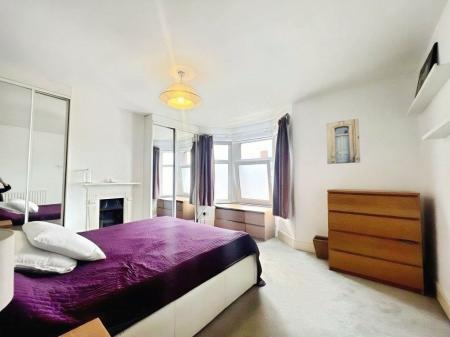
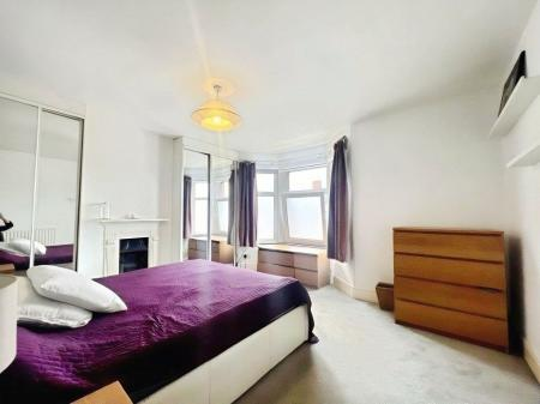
- wall art (342, 142)
